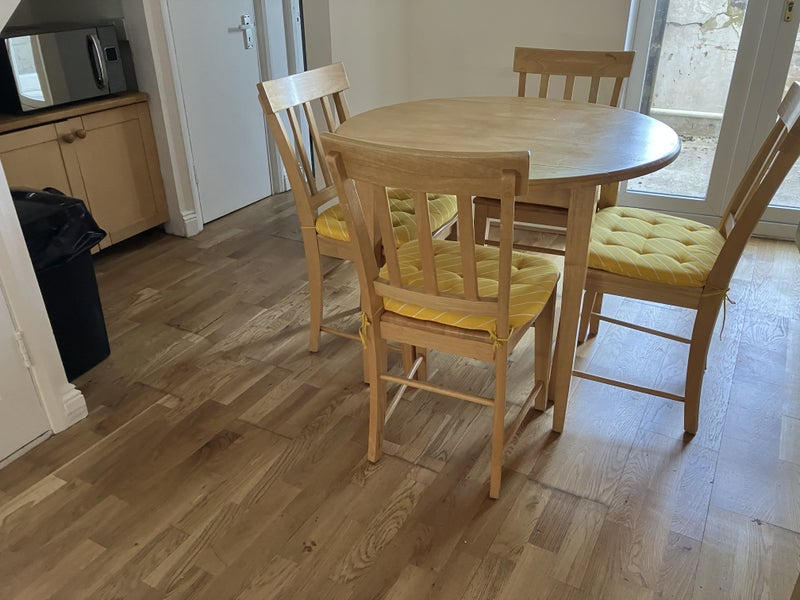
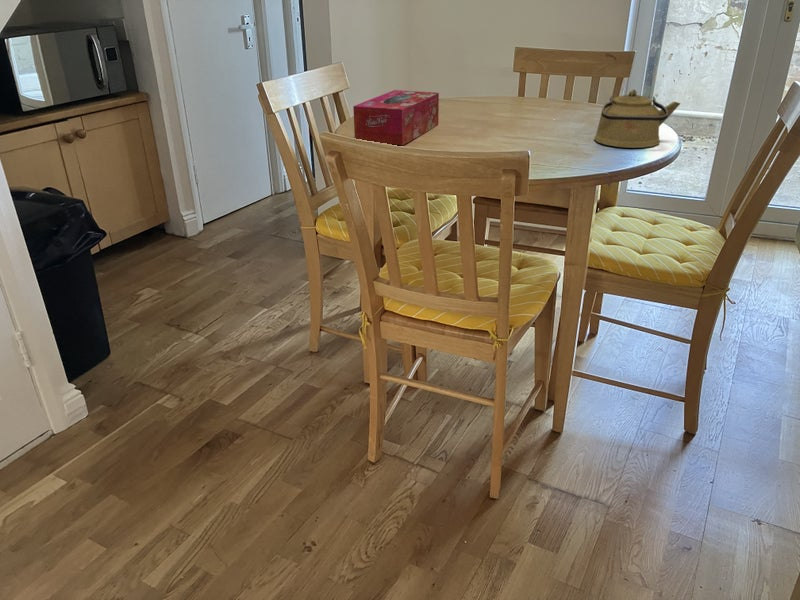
+ tissue box (398, 116)
+ kettle (637, 115)
